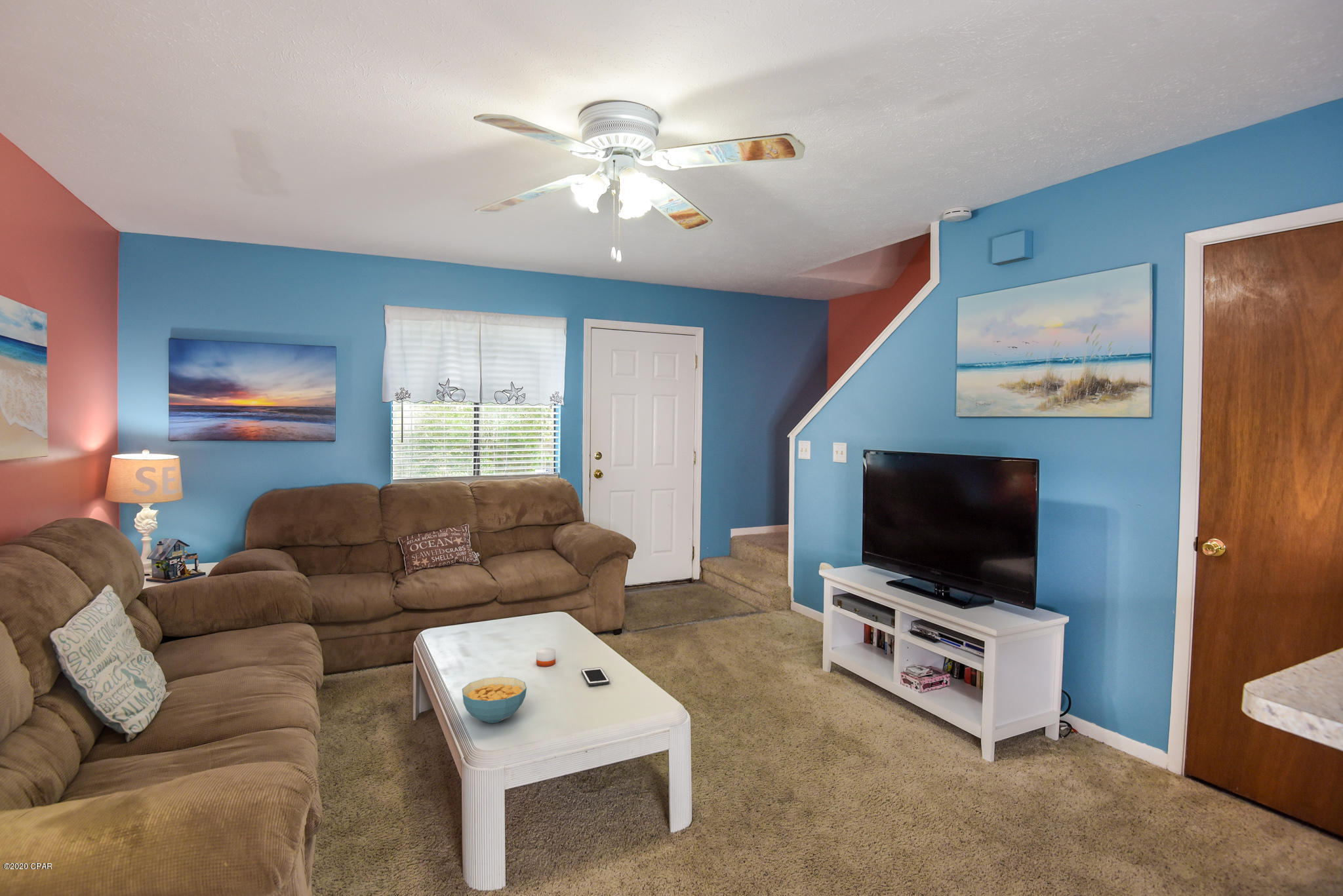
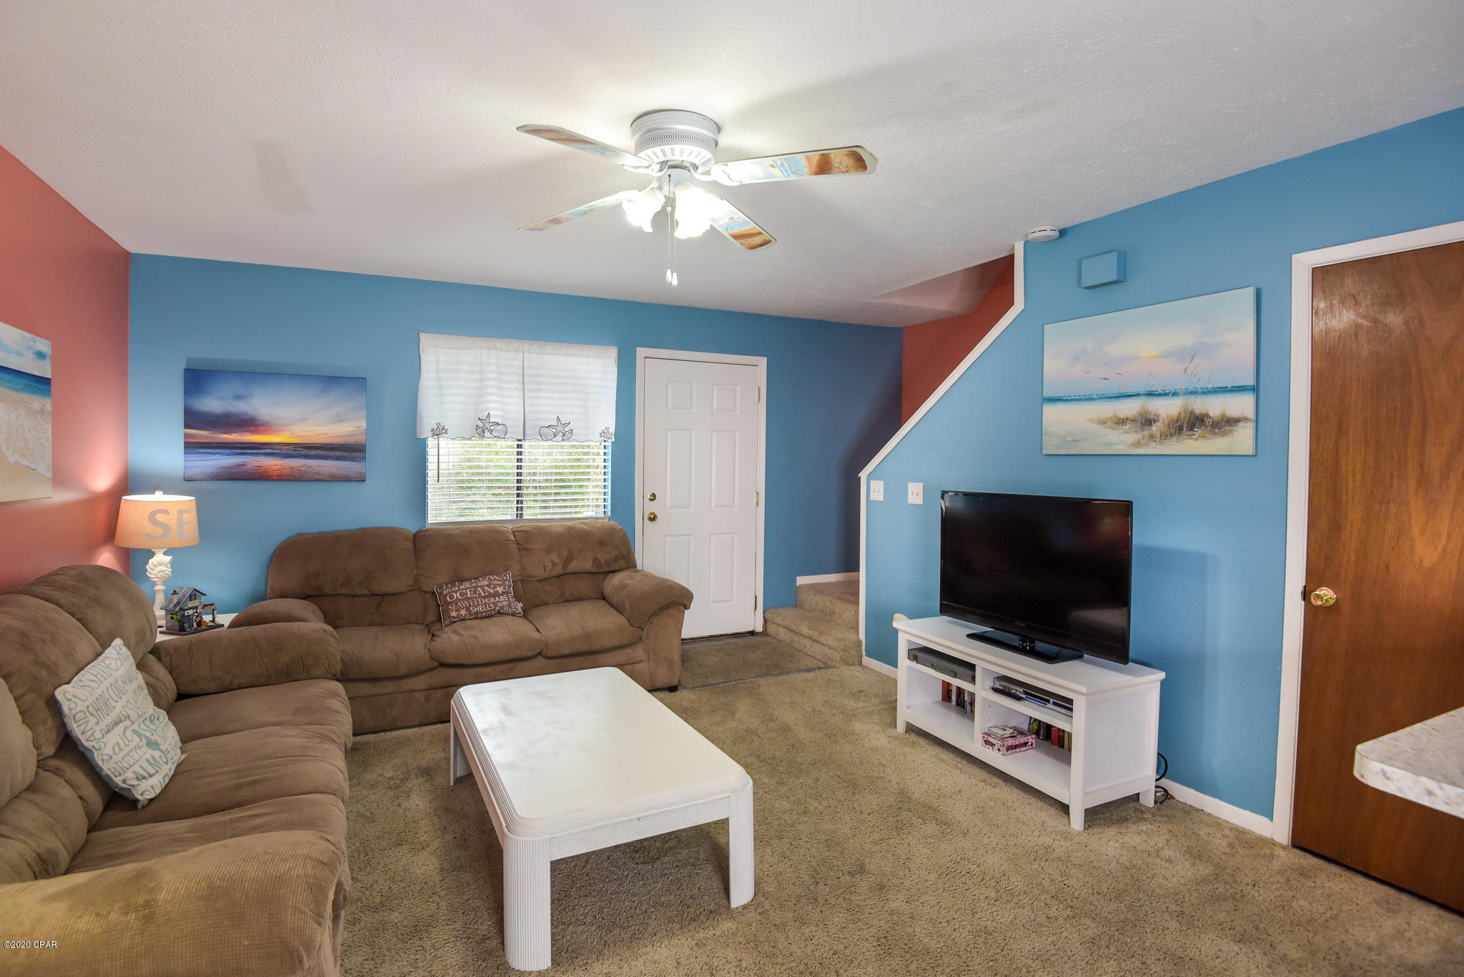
- cell phone (595, 676)
- cereal bowl (494, 703)
- candle (546, 650)
